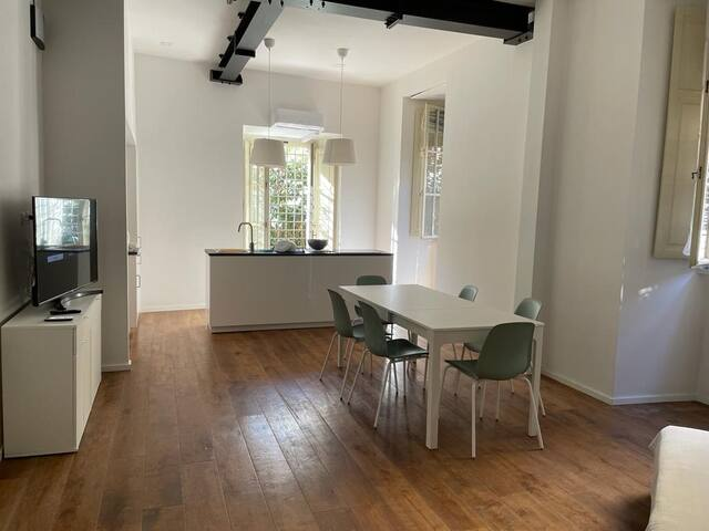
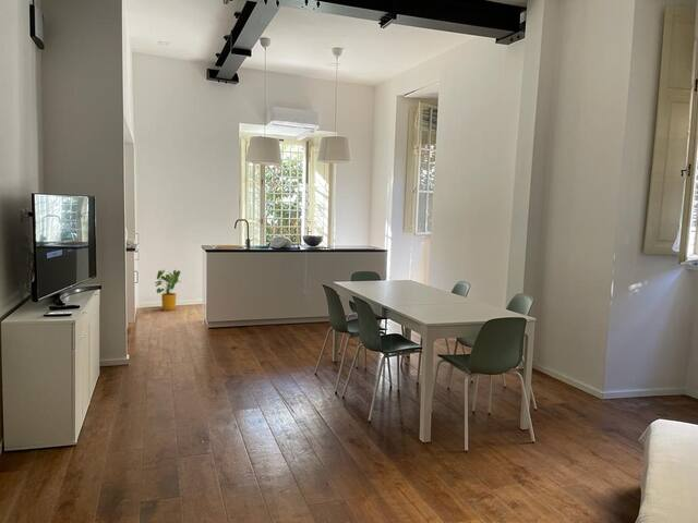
+ house plant (167, 290)
